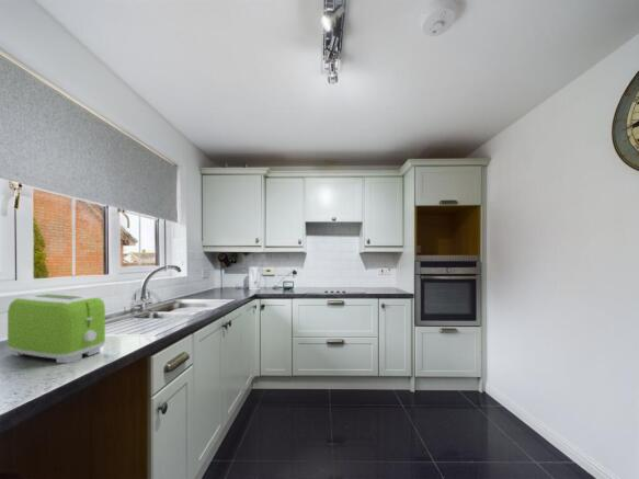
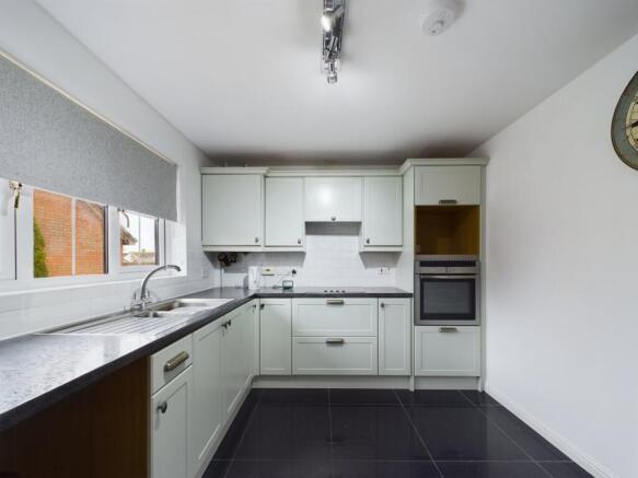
- toaster (57, 324)
